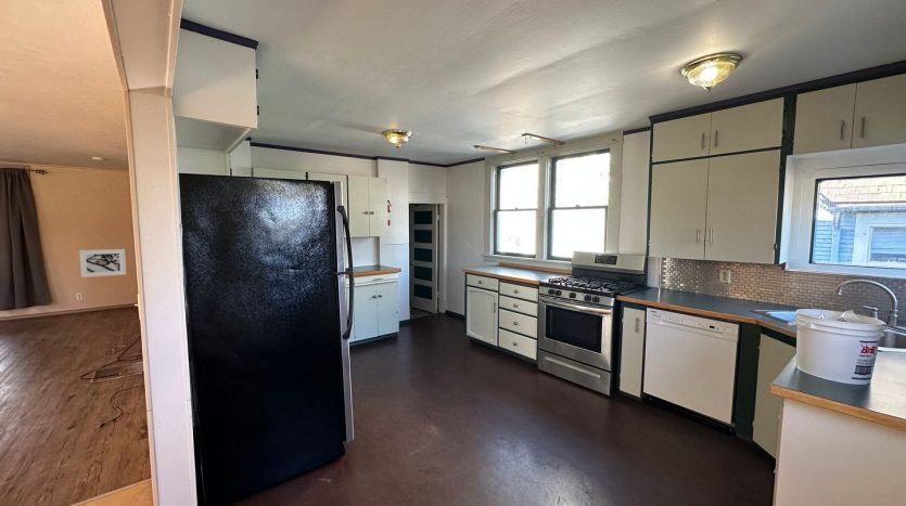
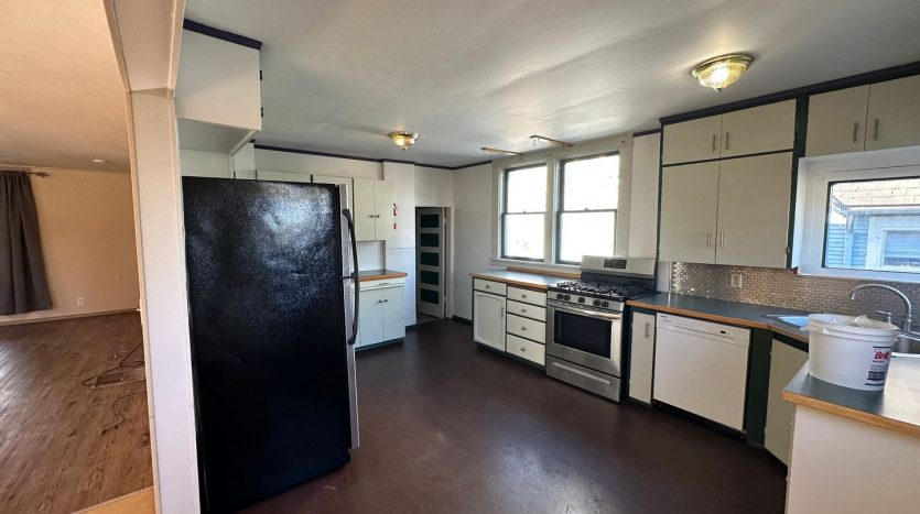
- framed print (103, 262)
